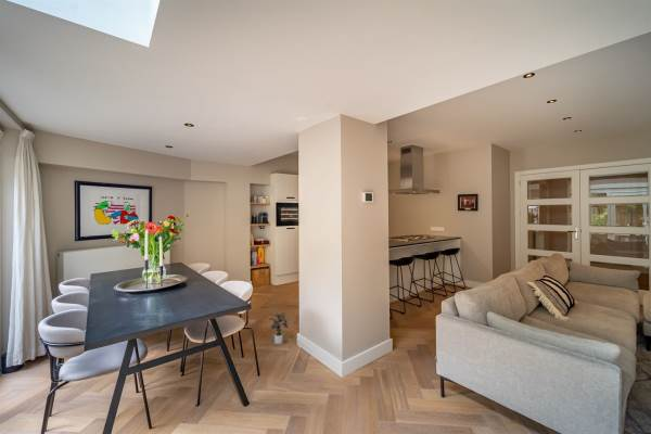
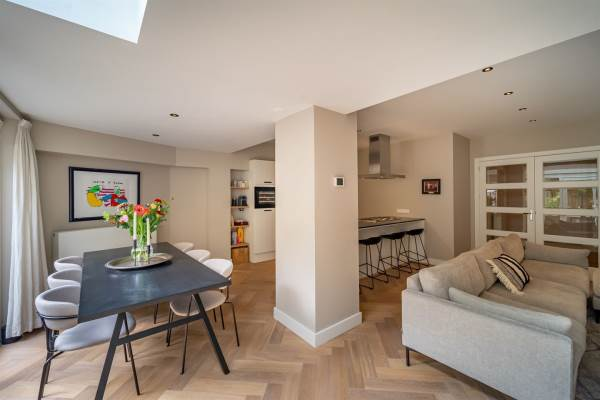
- potted plant (279, 327)
